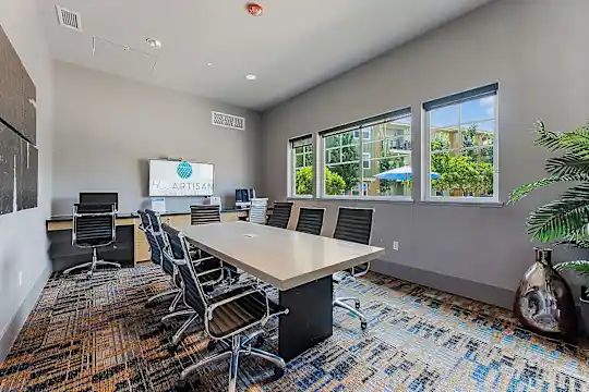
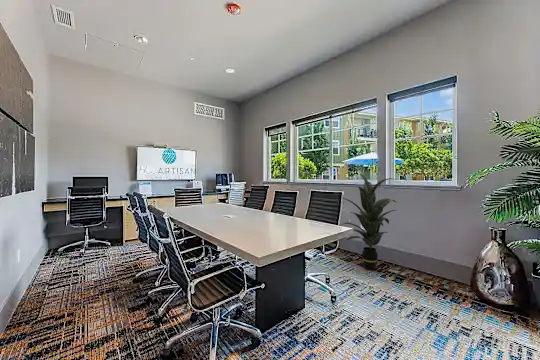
+ indoor plant (368, 220)
